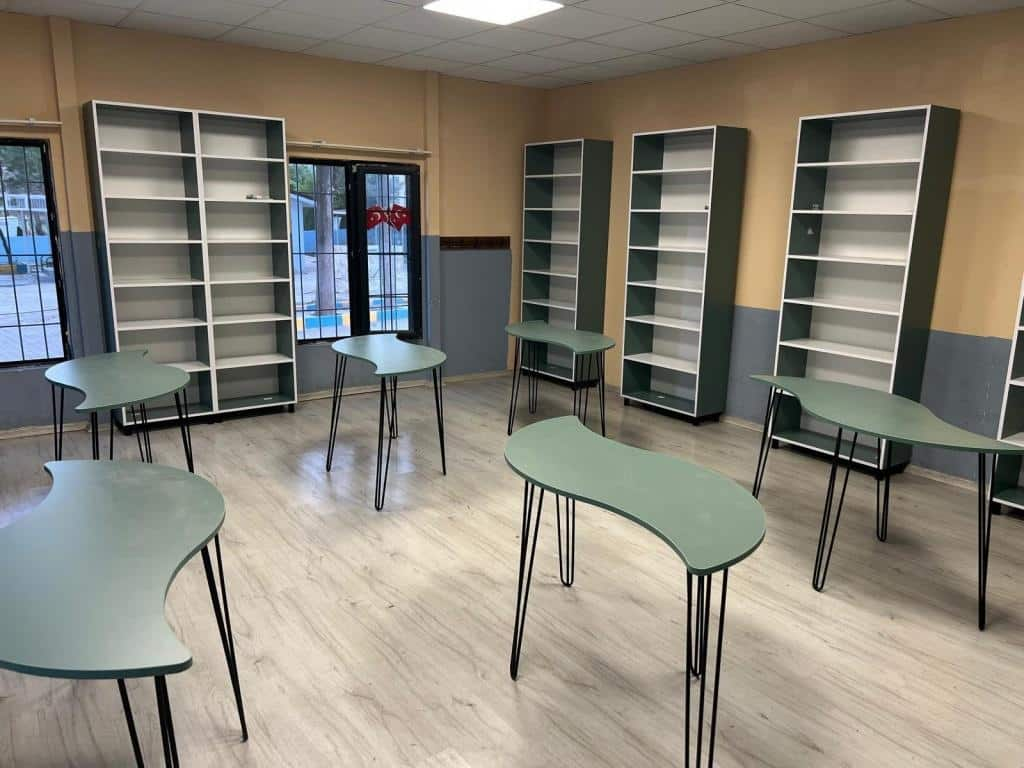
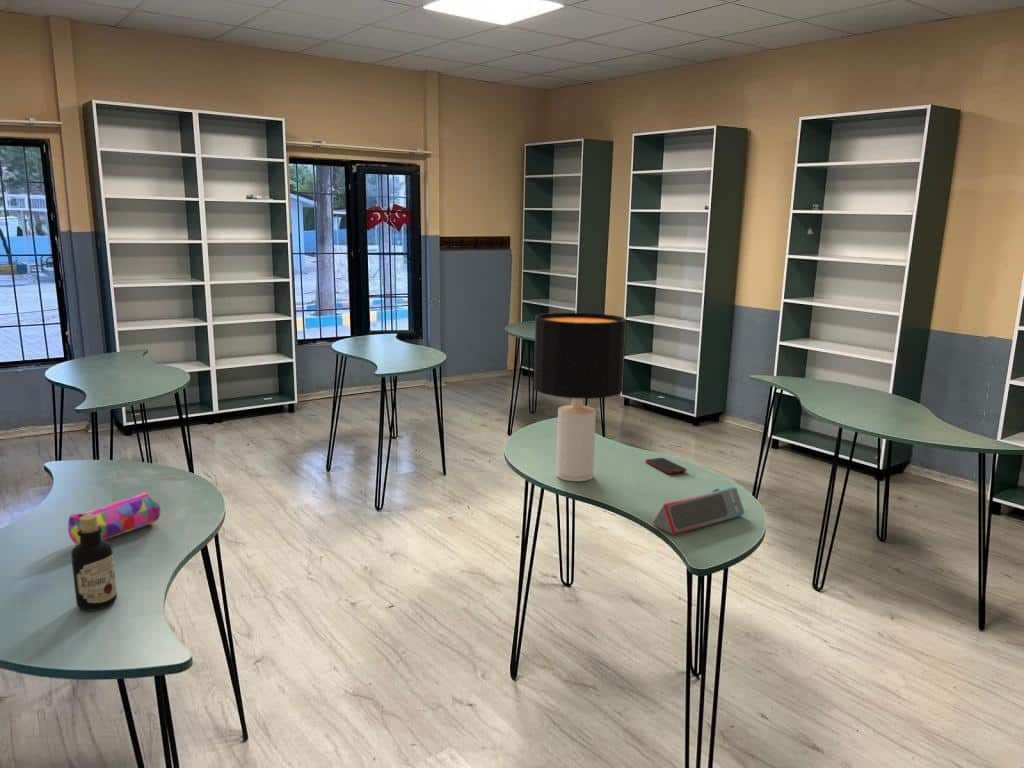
+ pencil case (114, 518)
+ speaker (699, 508)
+ desk lamp (577, 398)
+ bottle (92, 560)
+ cell phone (665, 465)
